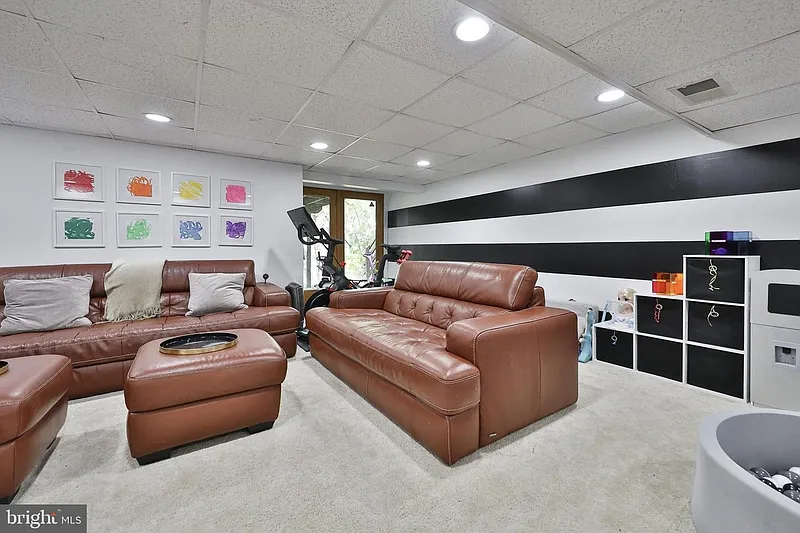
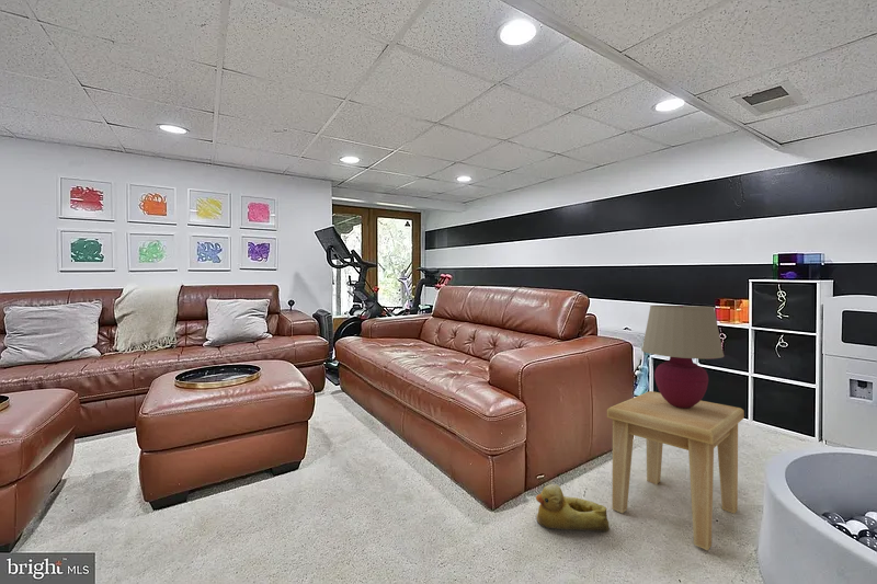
+ rubber duck (570, 504)
+ table lamp (681, 355)
+ side table (679, 447)
